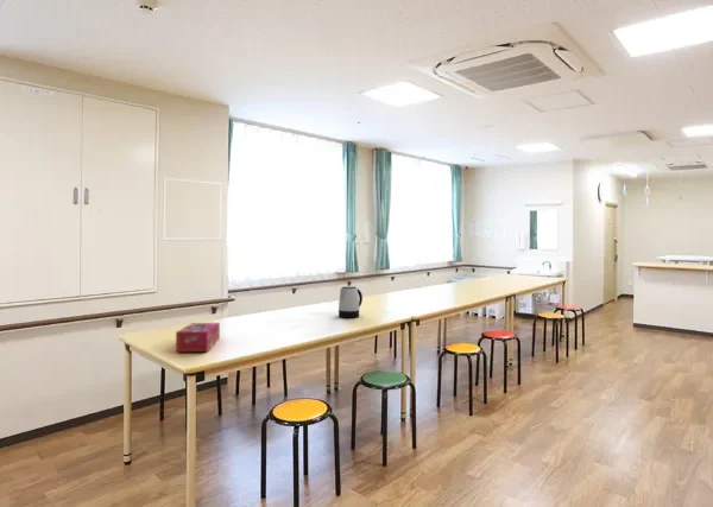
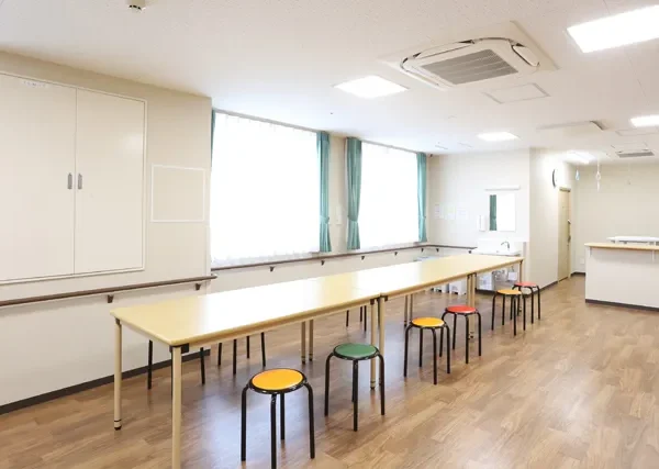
- tissue box (198, 336)
- kettle (351, 300)
